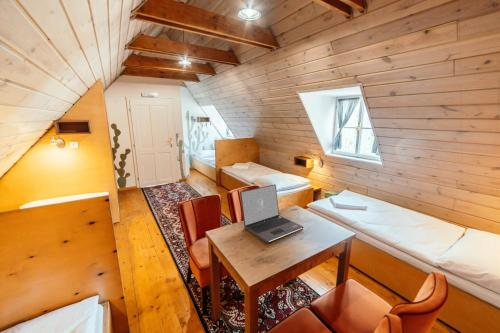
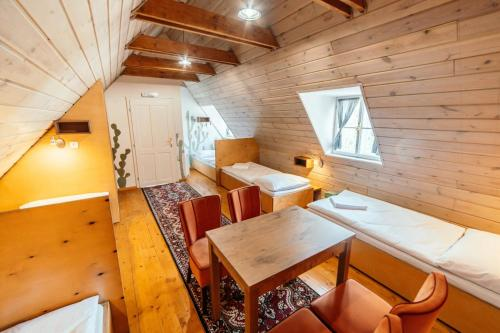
- laptop (271, 210)
